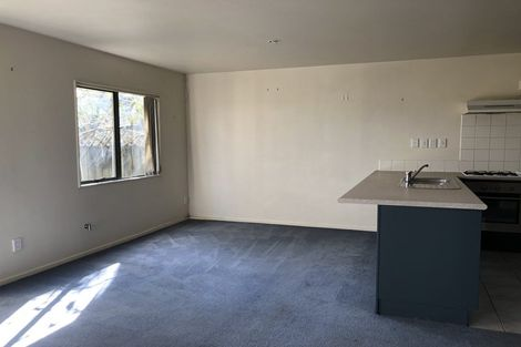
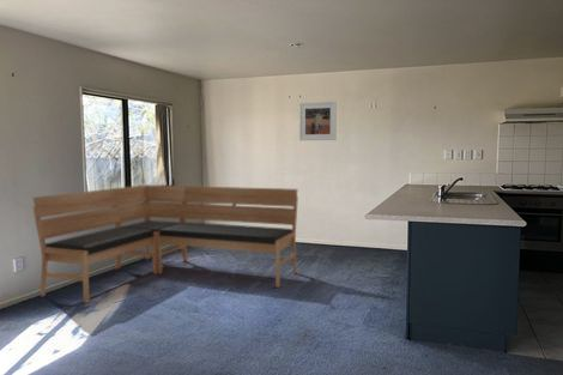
+ bench (177, 237)
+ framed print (317, 121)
